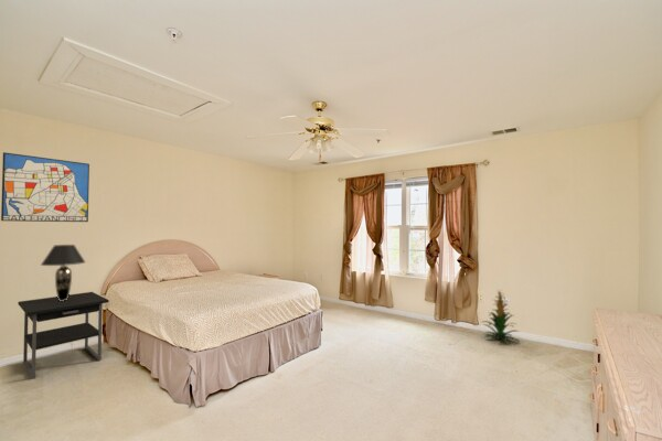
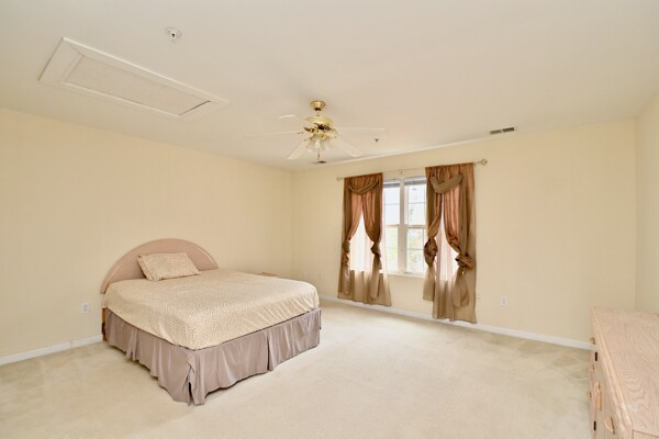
- indoor plant (500, 313)
- wall art (49, 190)
- table lamp (63, 272)
- nightstand (63, 331)
